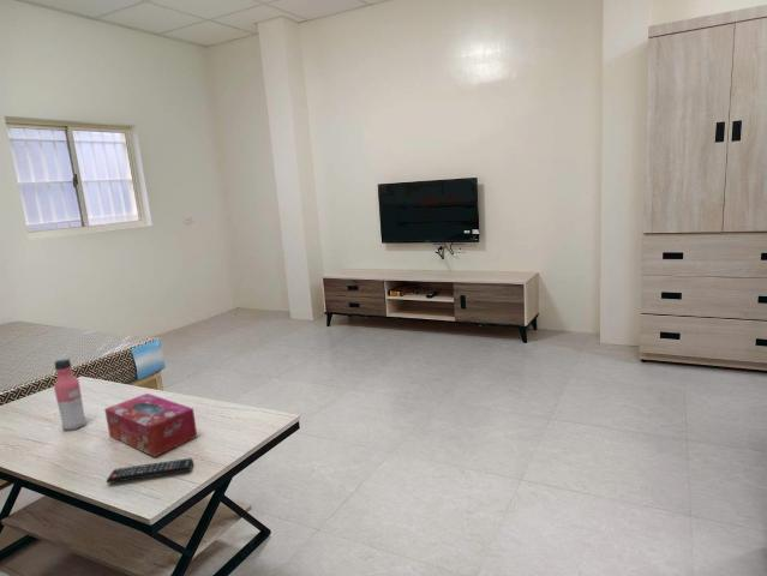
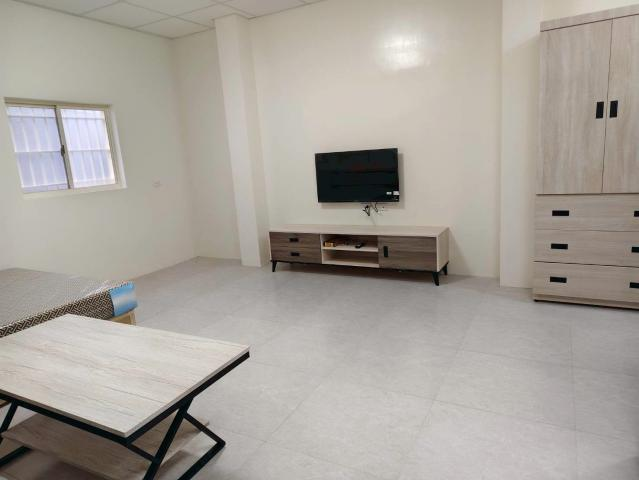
- remote control (150, 470)
- tissue box (150, 422)
- water bottle (68, 392)
